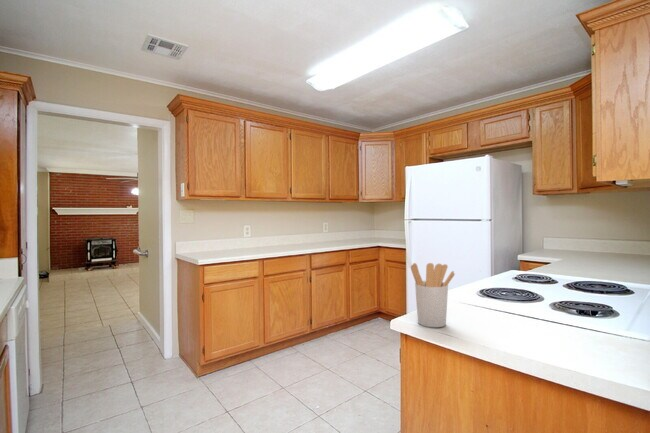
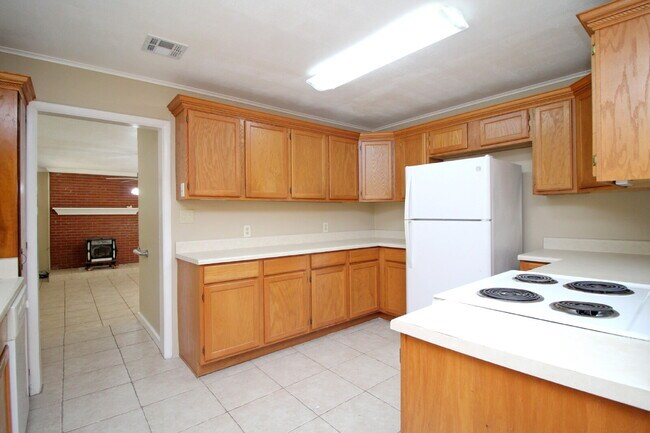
- utensil holder (433, 292)
